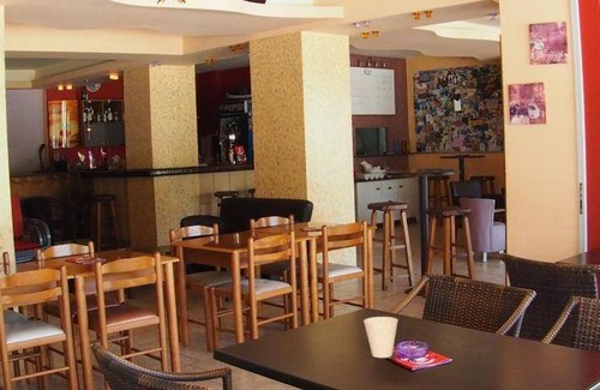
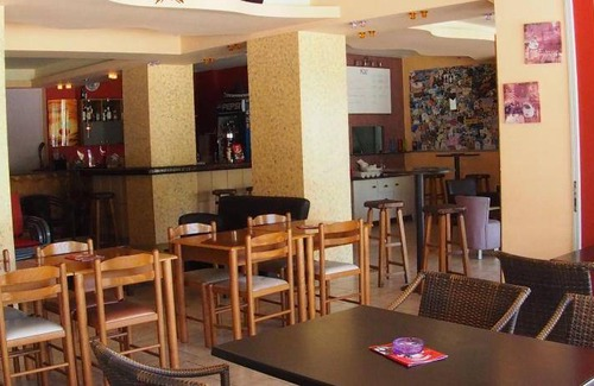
- cup (380, 337)
